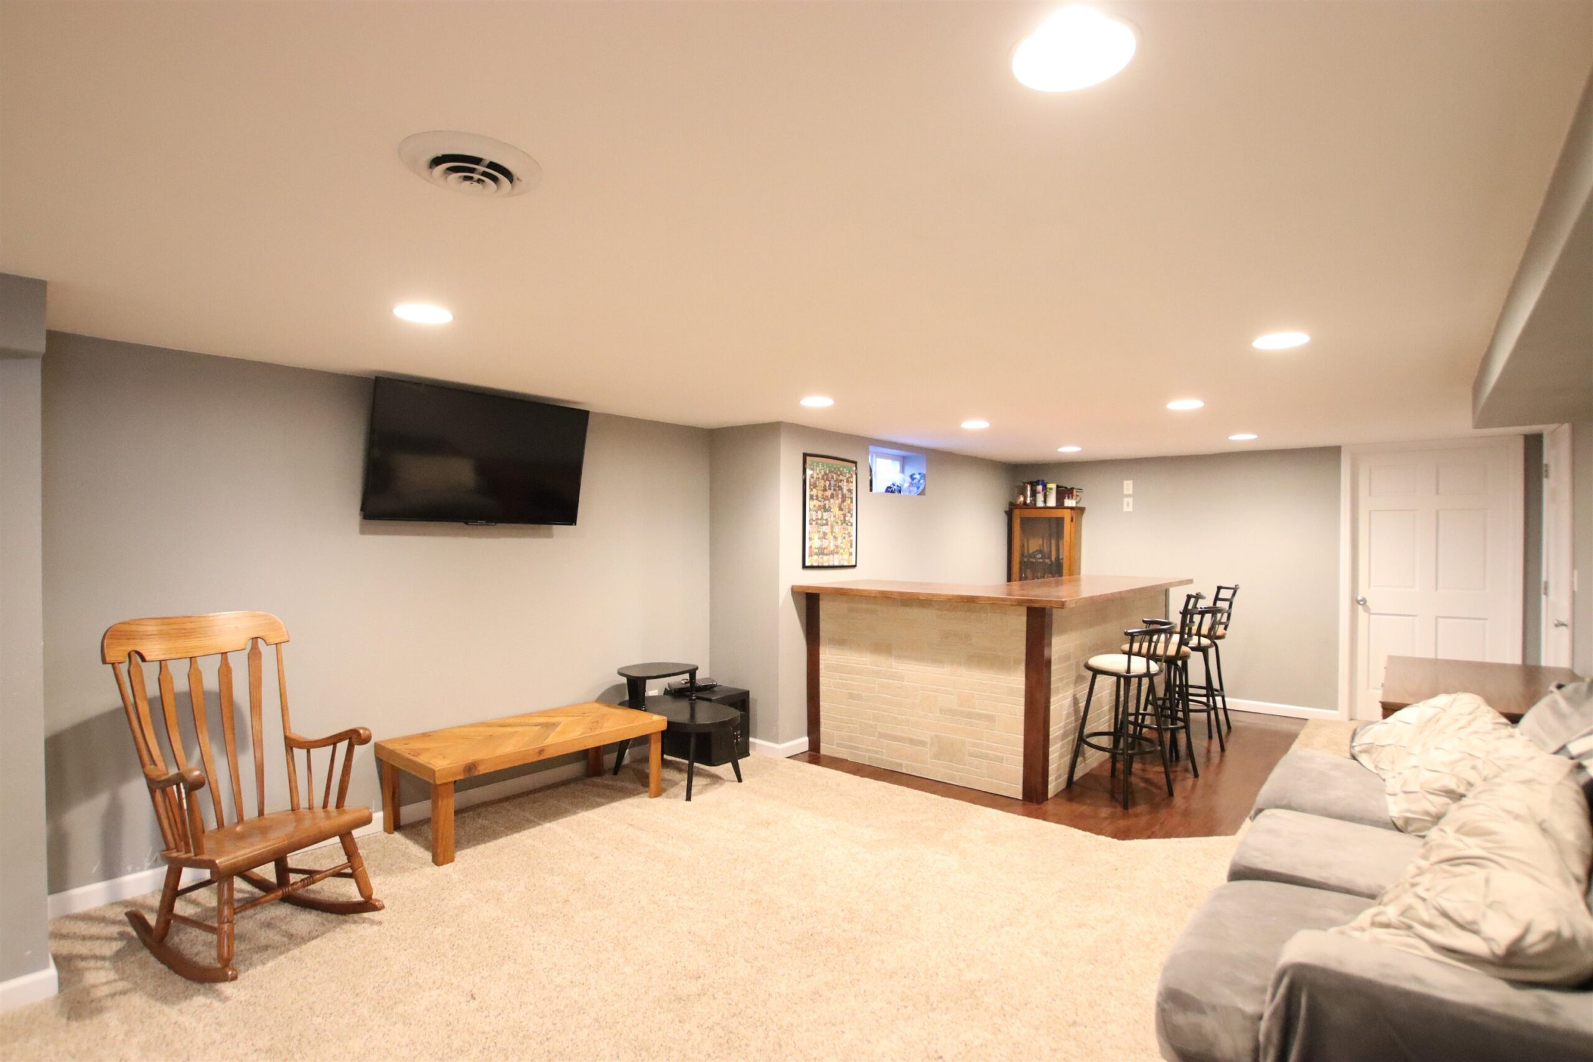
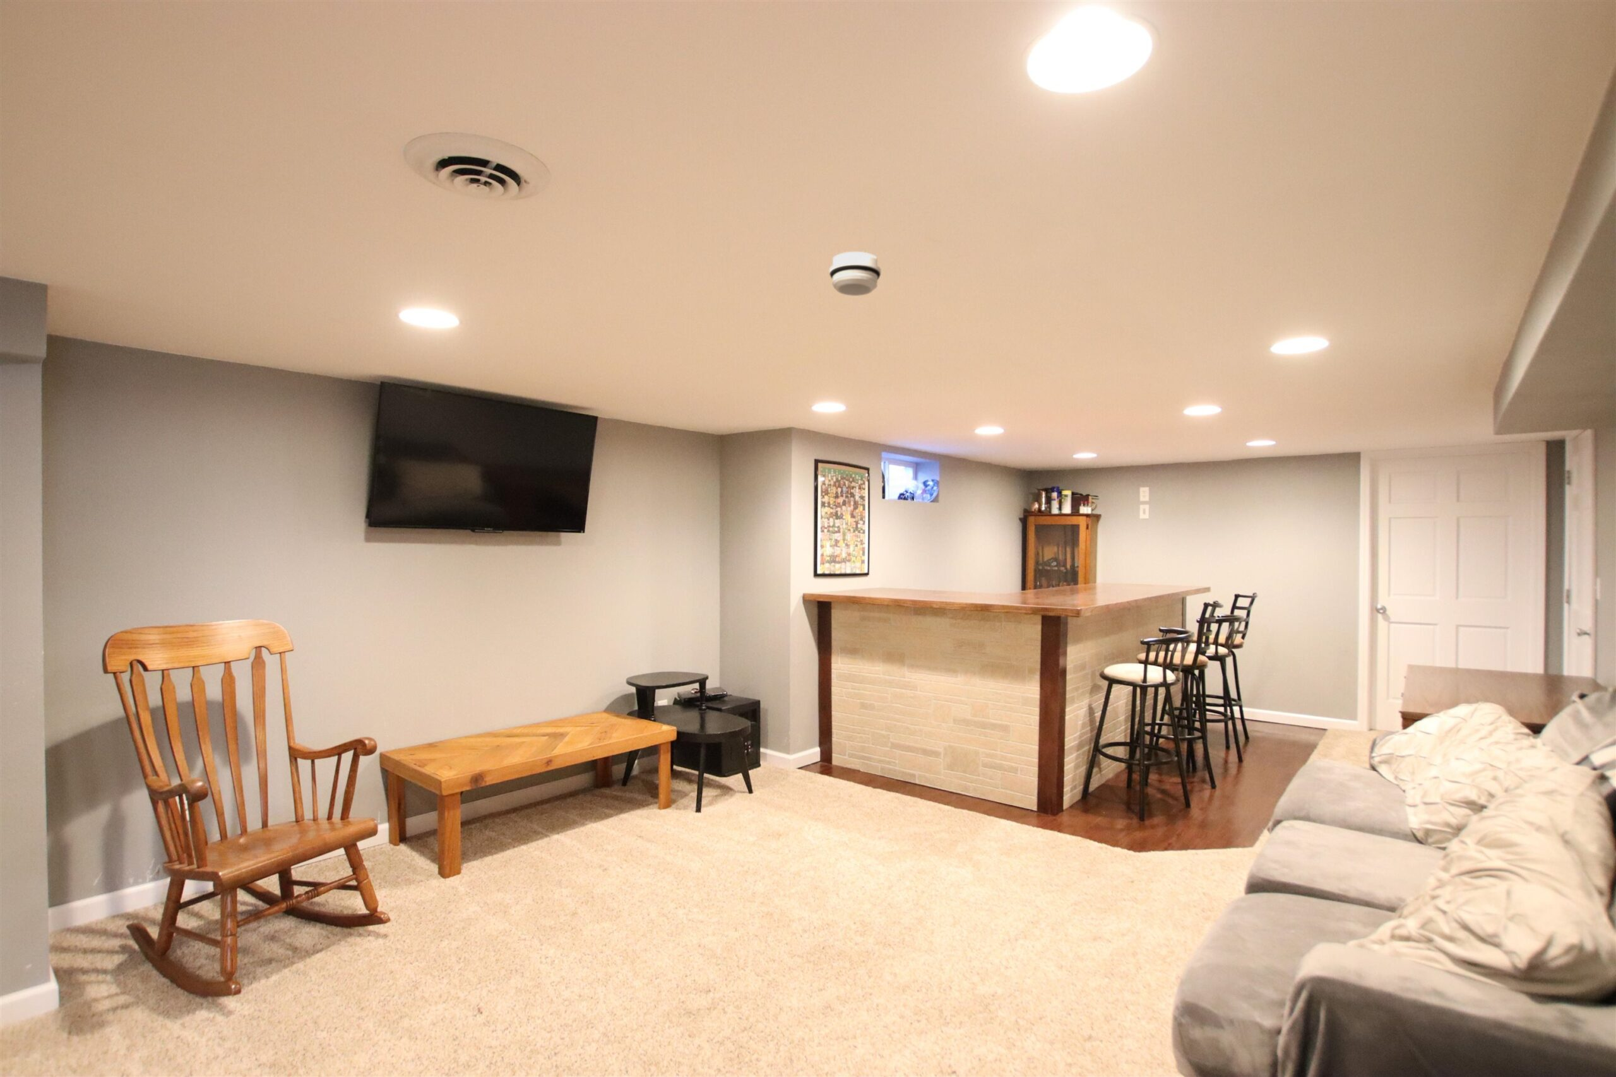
+ smoke detector (855, 274)
